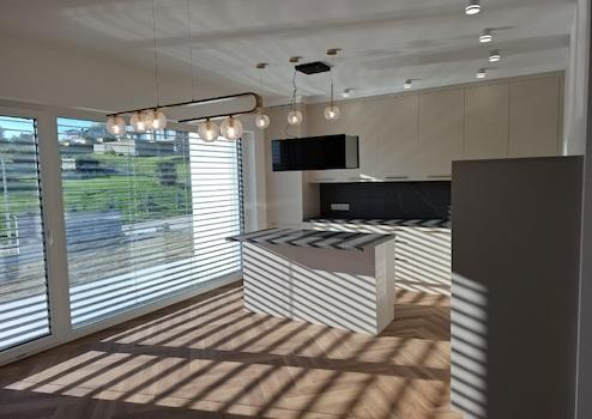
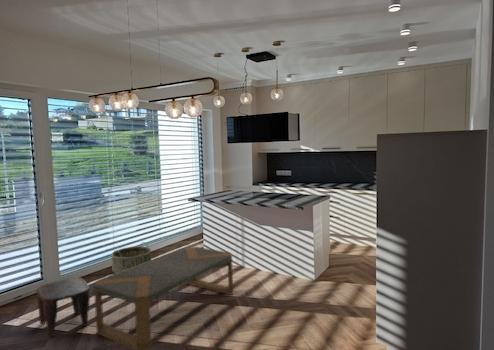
+ basket (131, 257)
+ coffee table (171, 288)
+ stool (62, 299)
